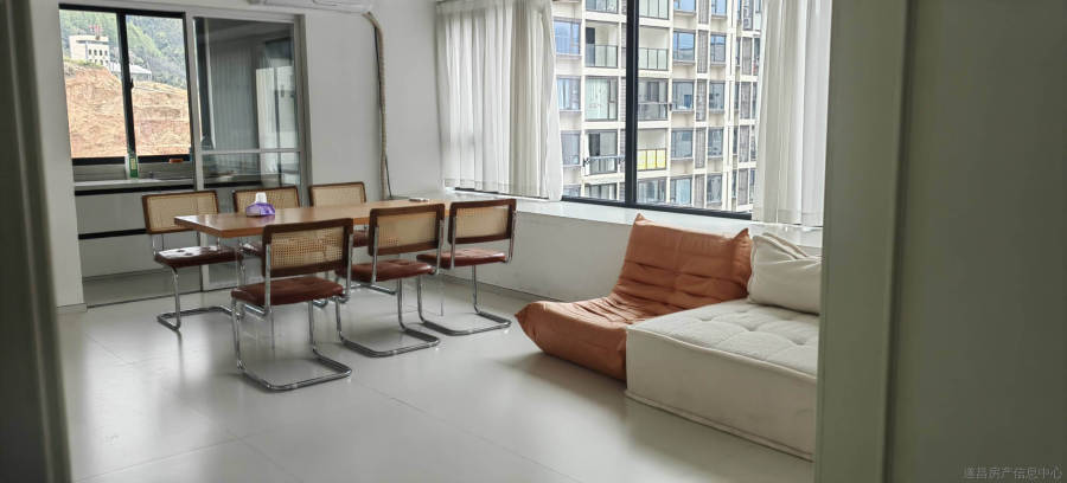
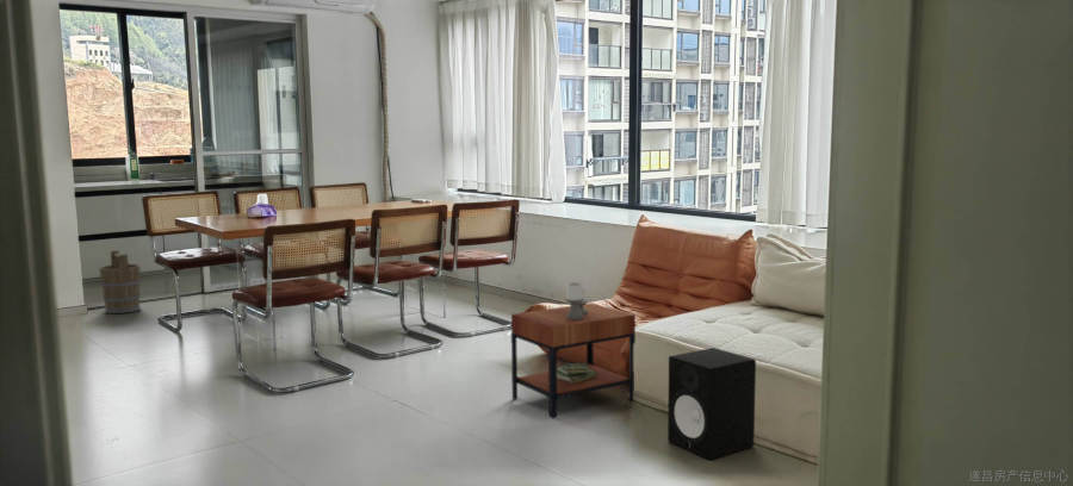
+ speaker (711, 401)
+ side table (572, 339)
+ bucket (120, 281)
